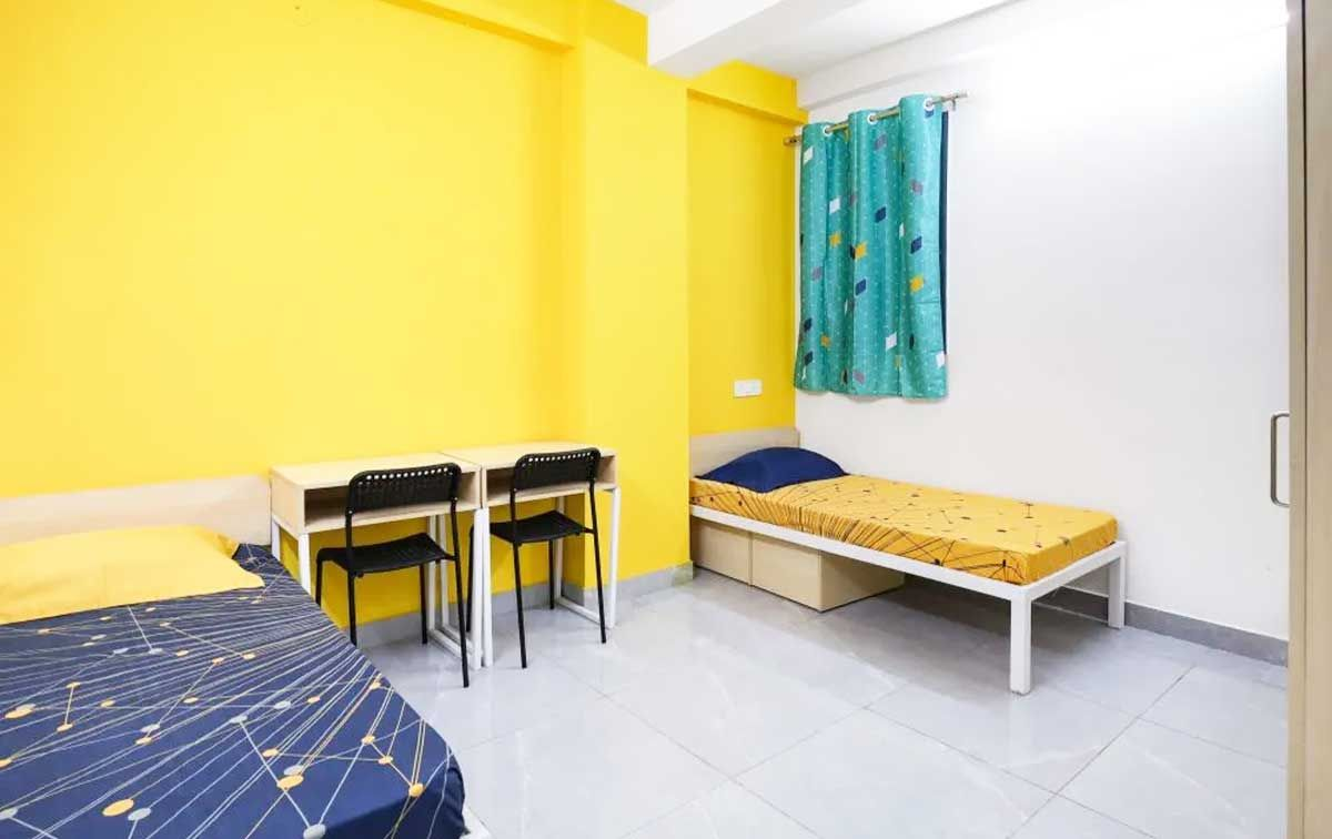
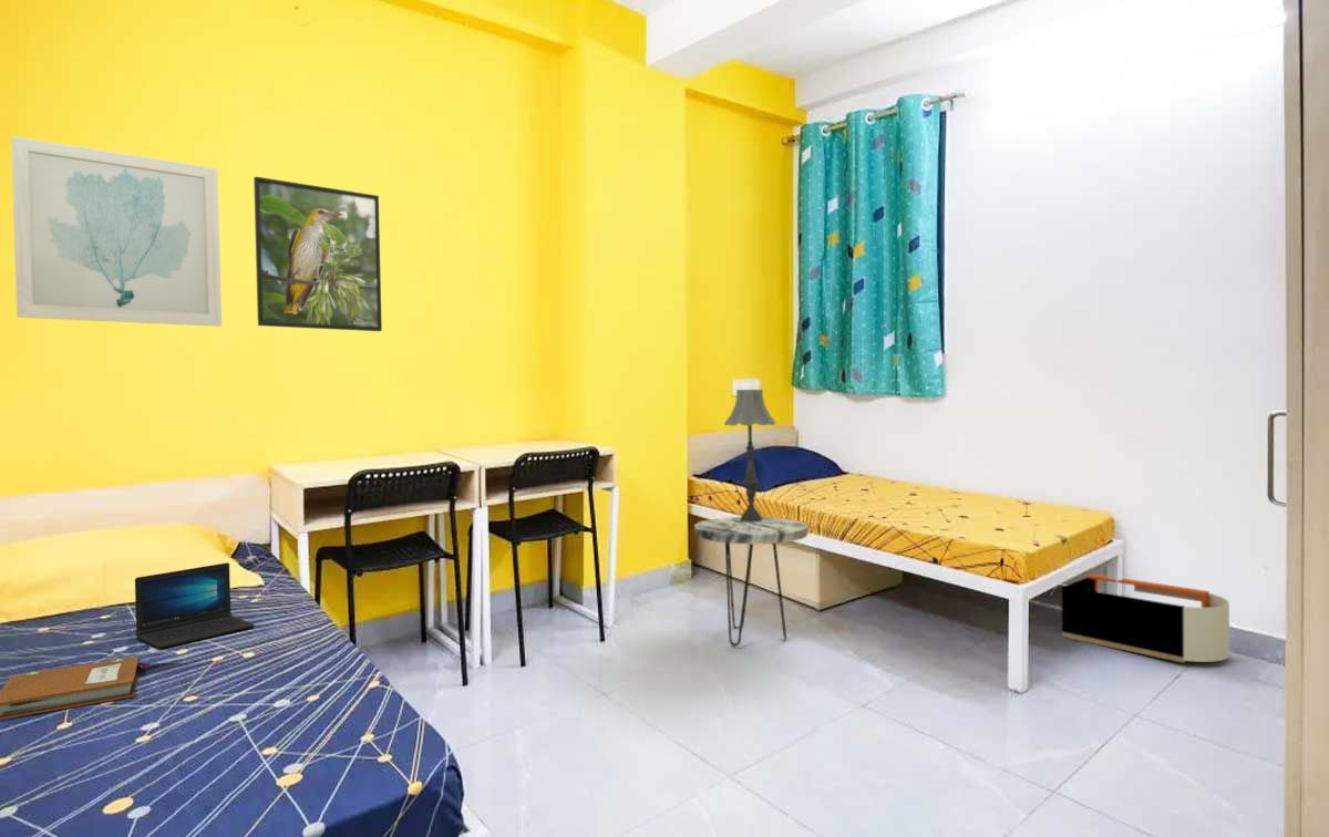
+ notebook (75, 684)
+ laptop (195, 602)
+ wall art (123, 238)
+ storage bin (1147, 617)
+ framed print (320, 257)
+ side table (748, 581)
+ table lamp (750, 454)
